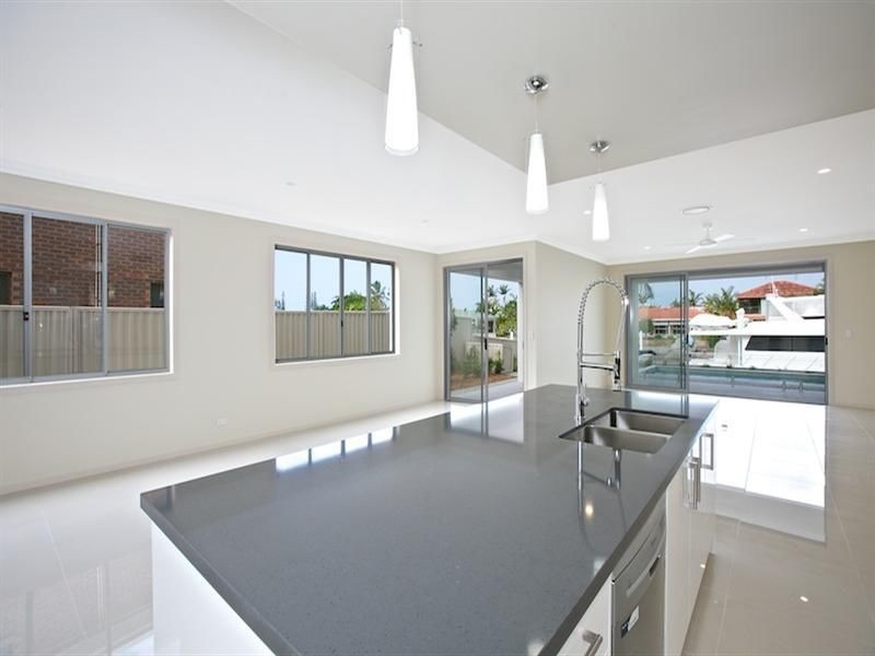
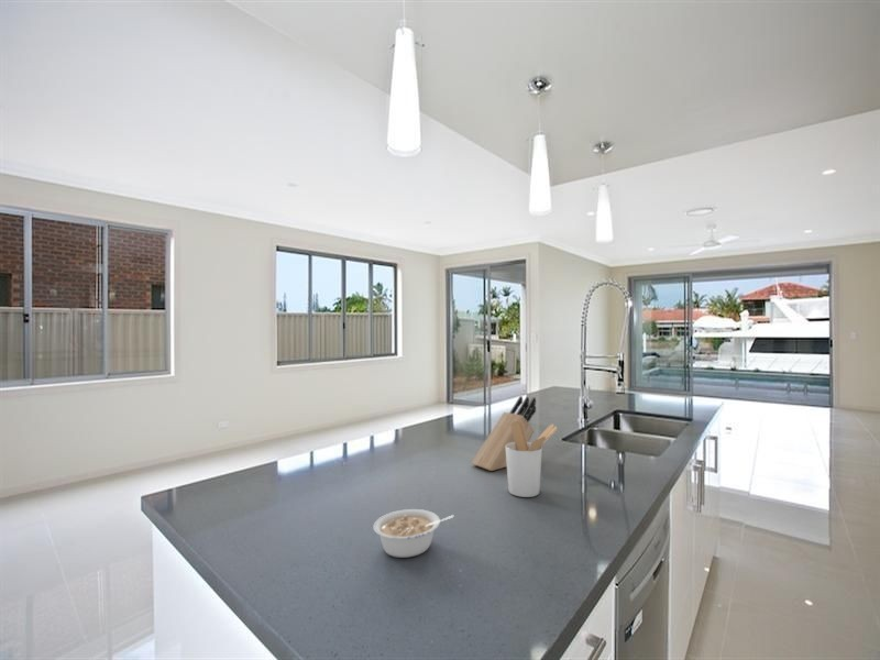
+ legume (409, 530)
+ utensil holder (532, 457)
+ knife block (507, 429)
